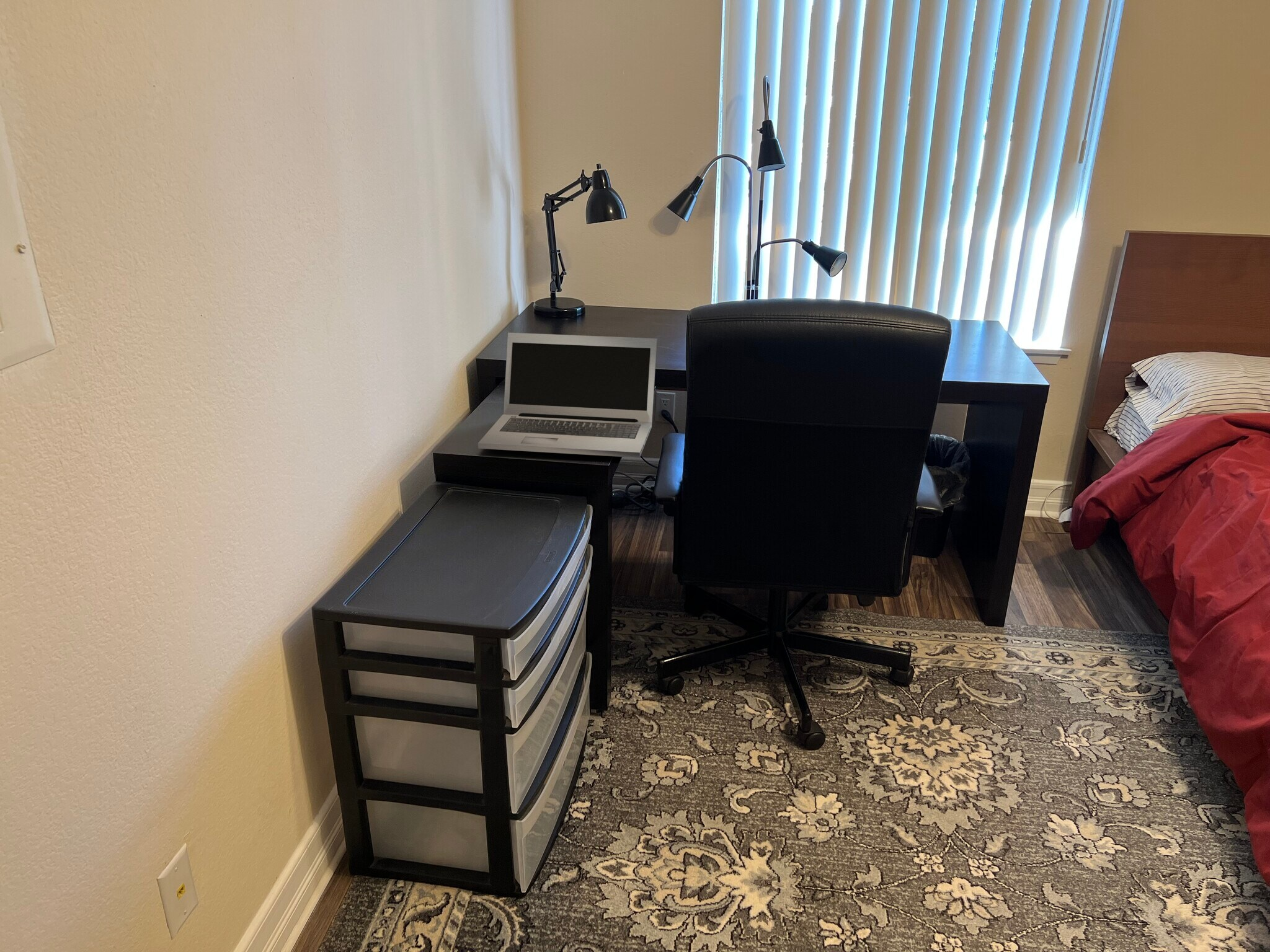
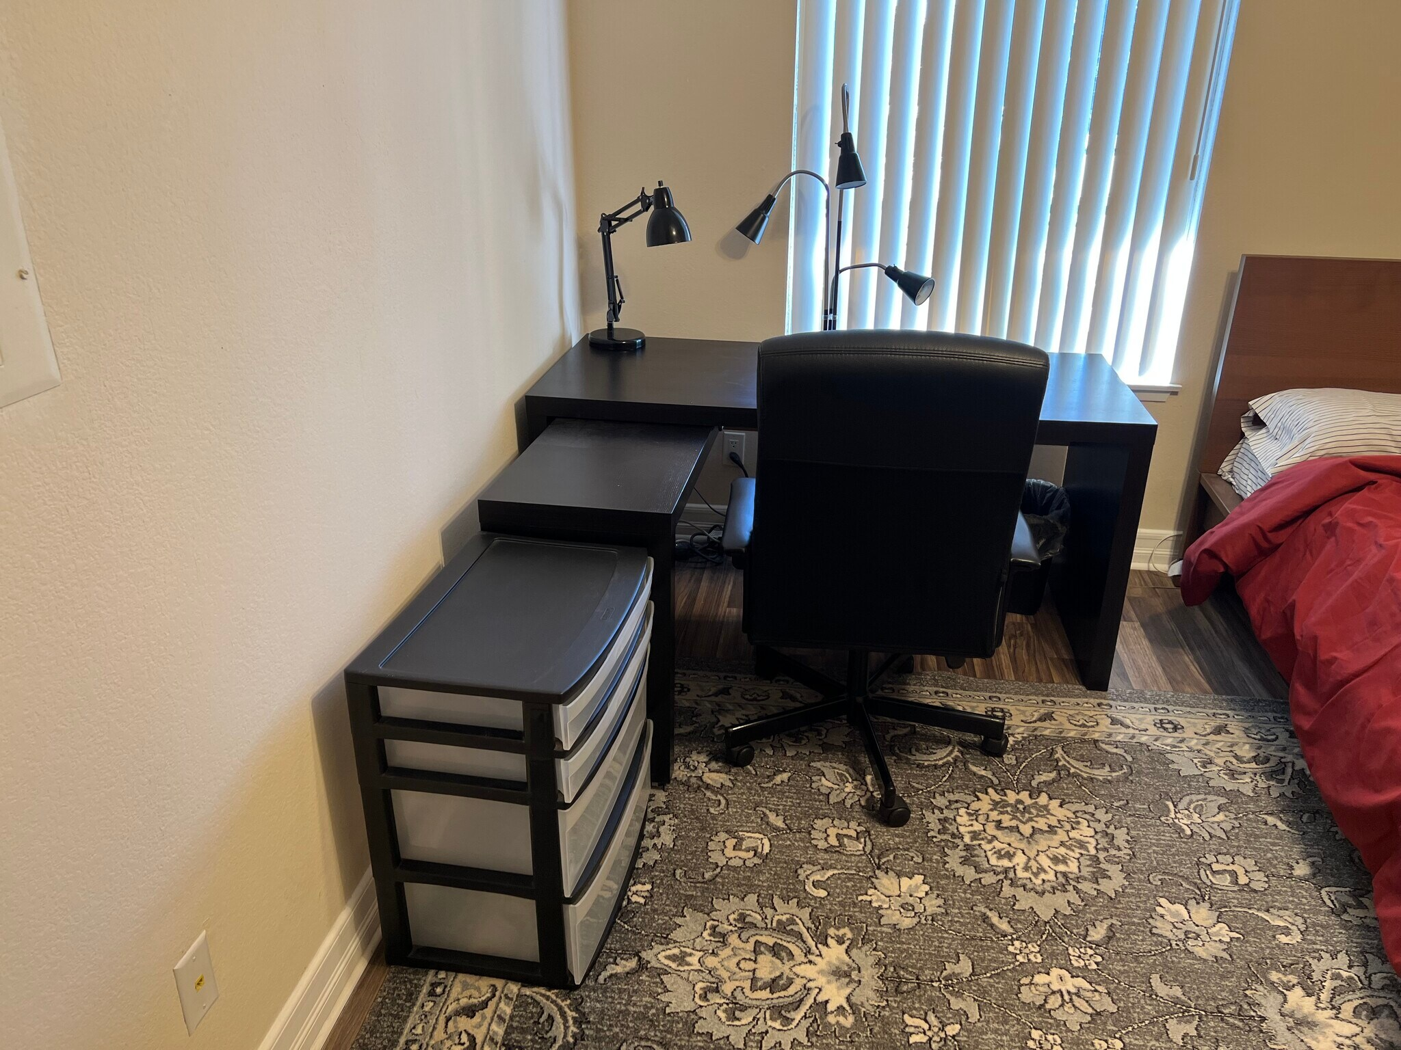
- laptop (570, 392)
